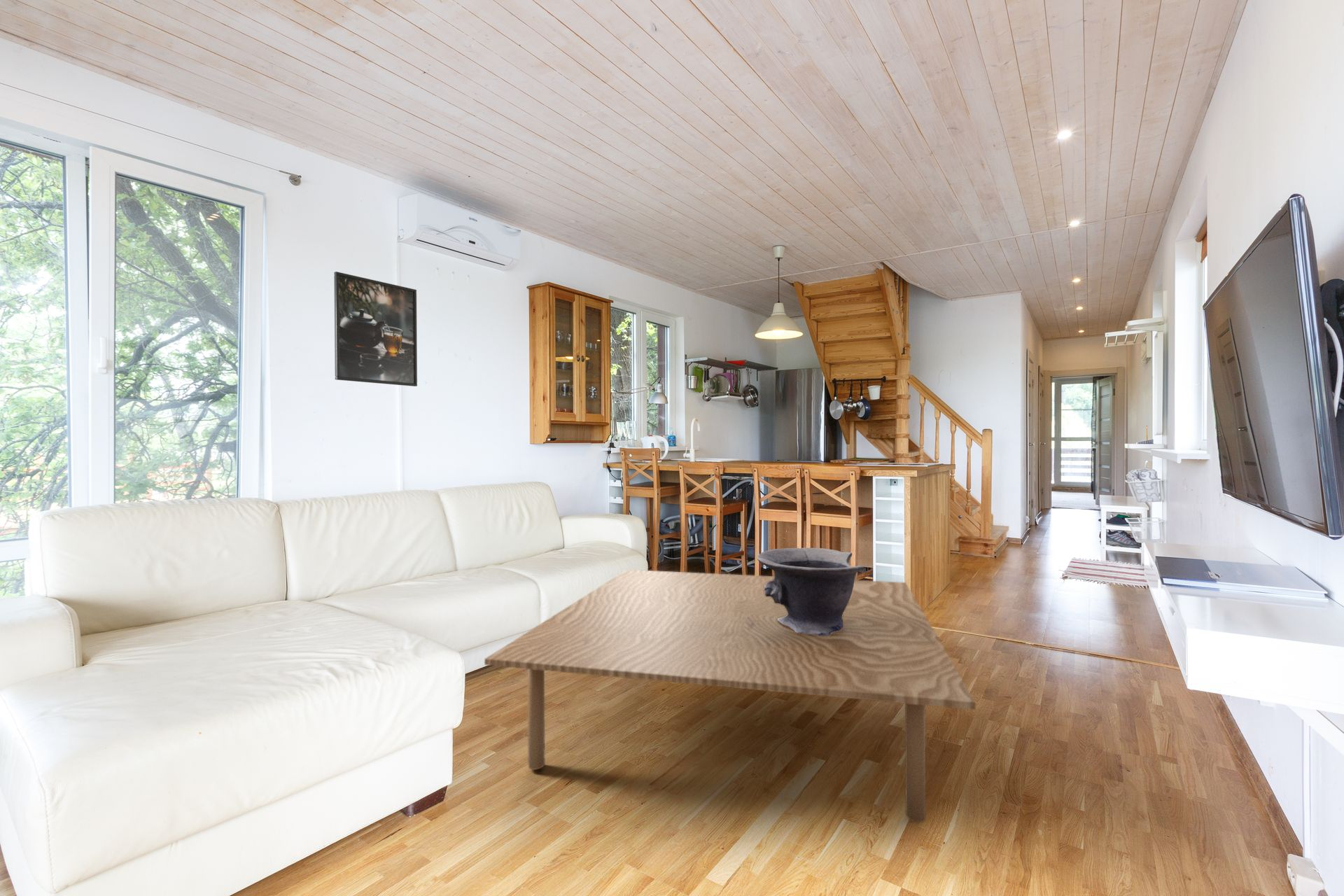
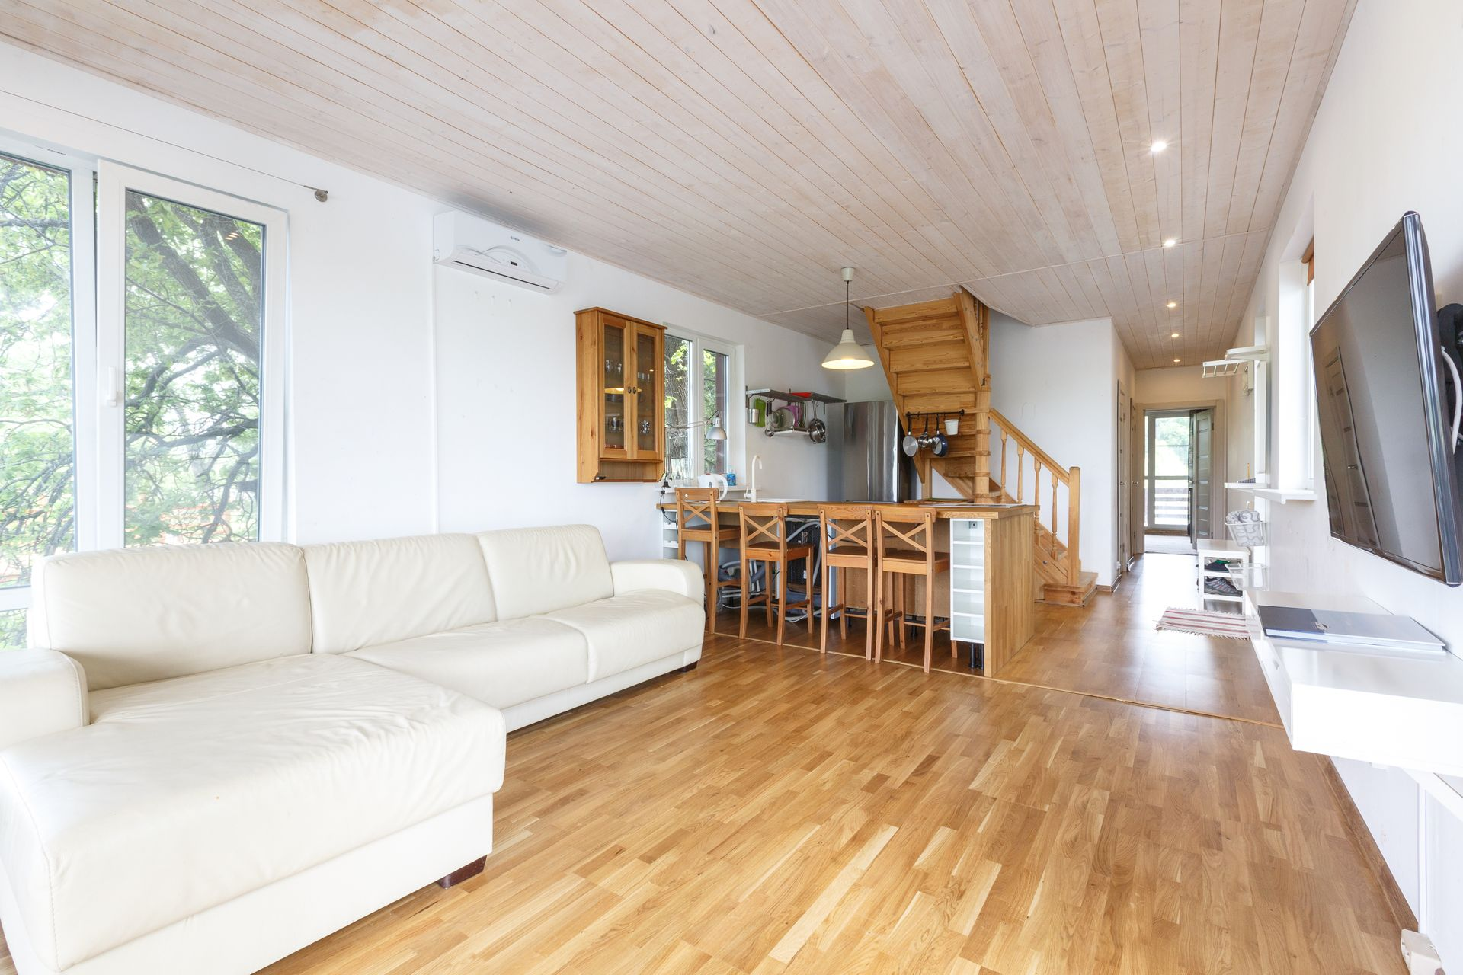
- decorative bowl (810, 589)
- coffee table (740, 664)
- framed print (377, 332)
